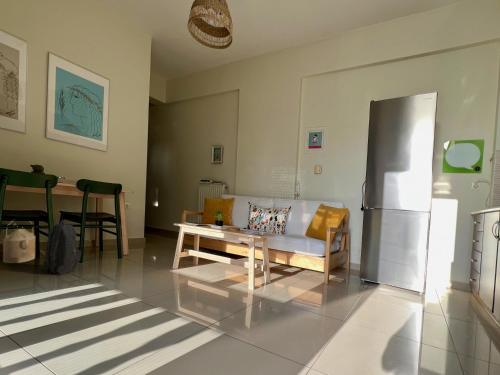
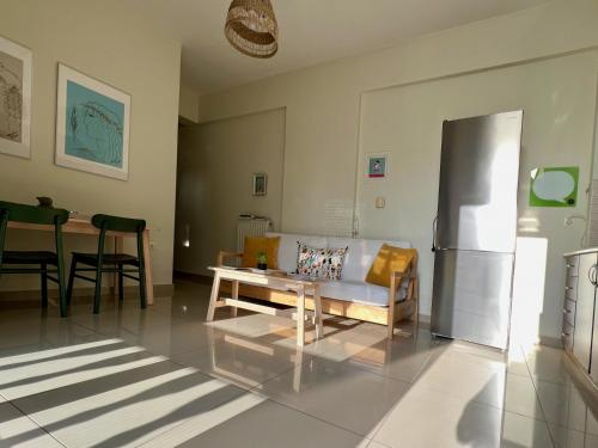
- watering can (20, 239)
- backpack (62, 245)
